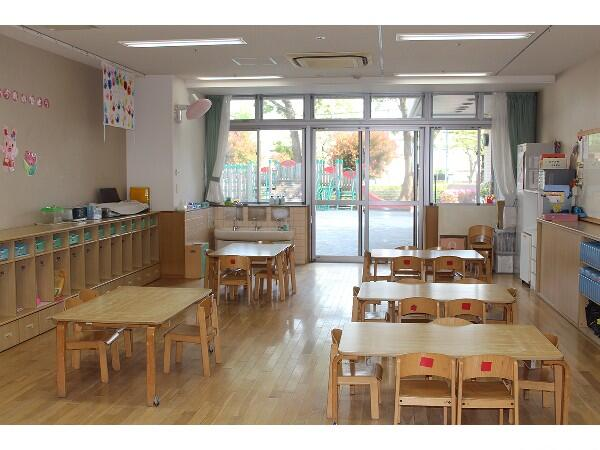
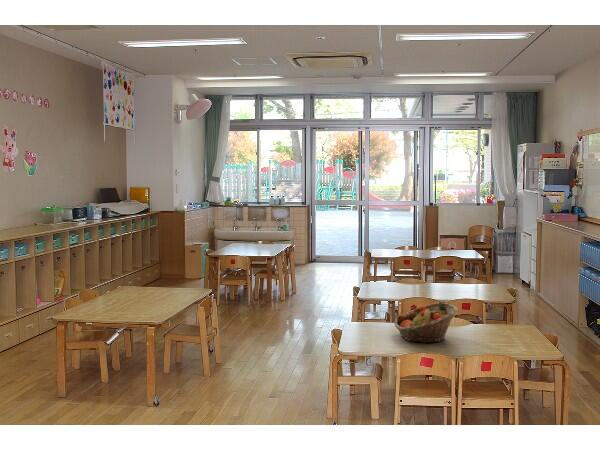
+ fruit basket (425, 321)
